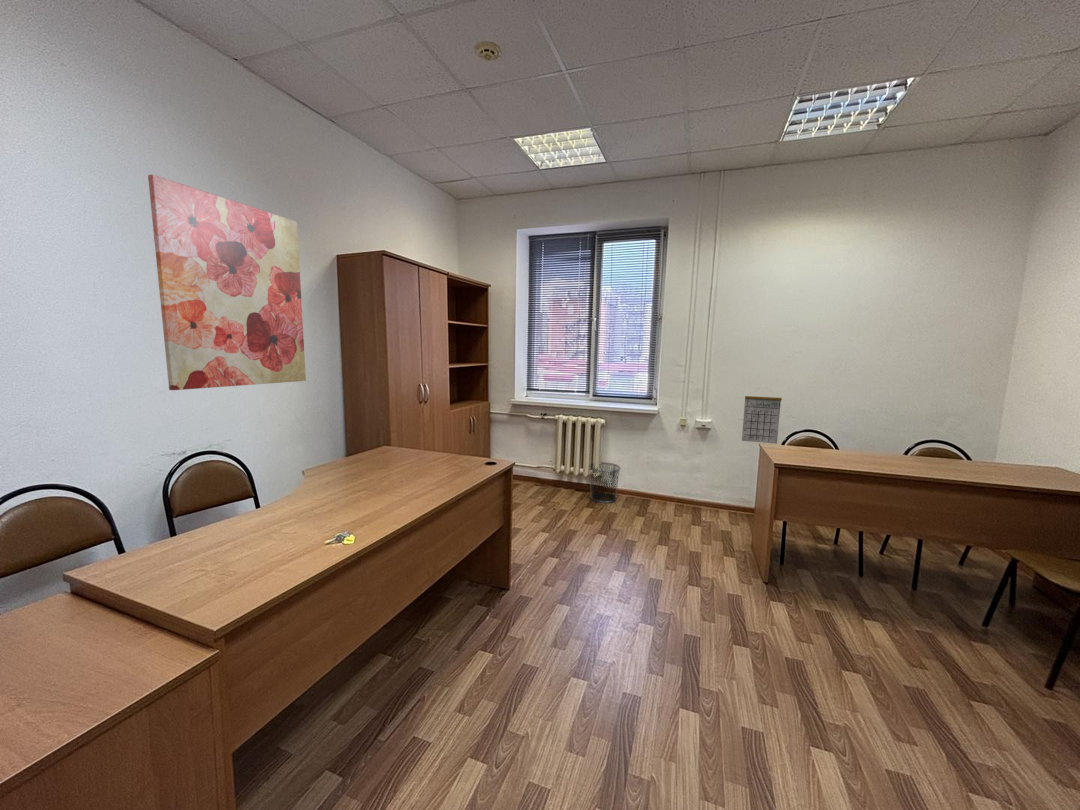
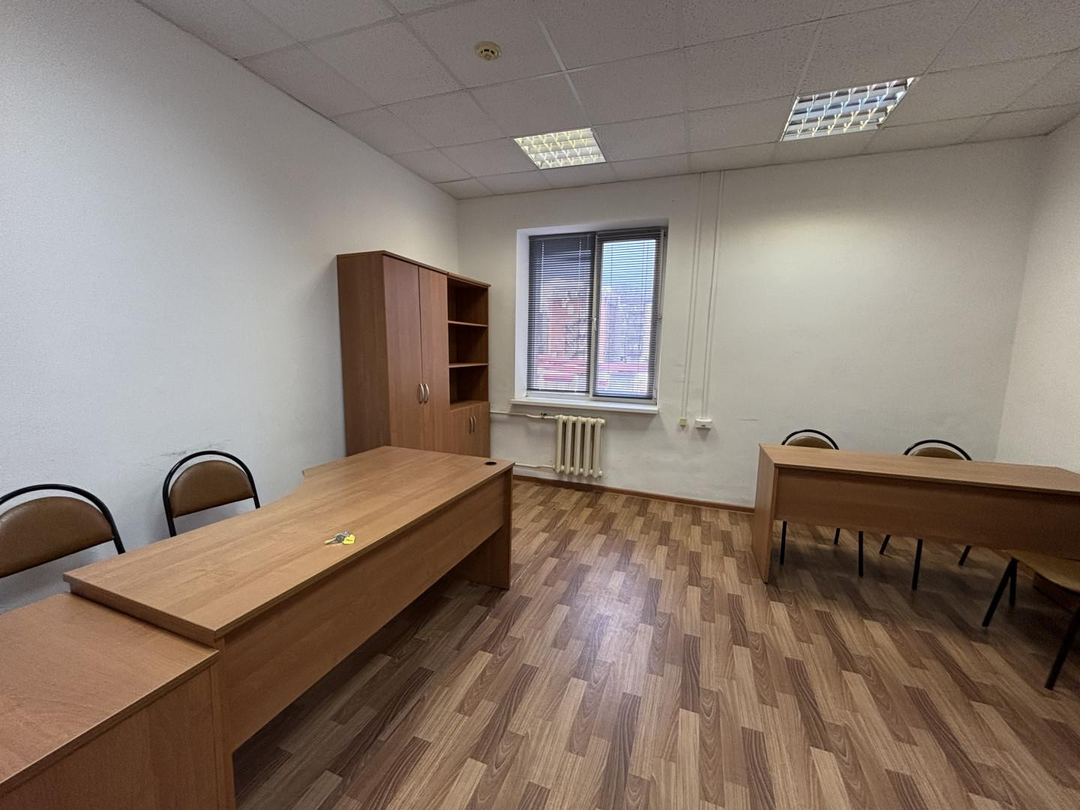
- calendar (761, 414)
- wall art (240, 295)
- waste bin (604, 482)
